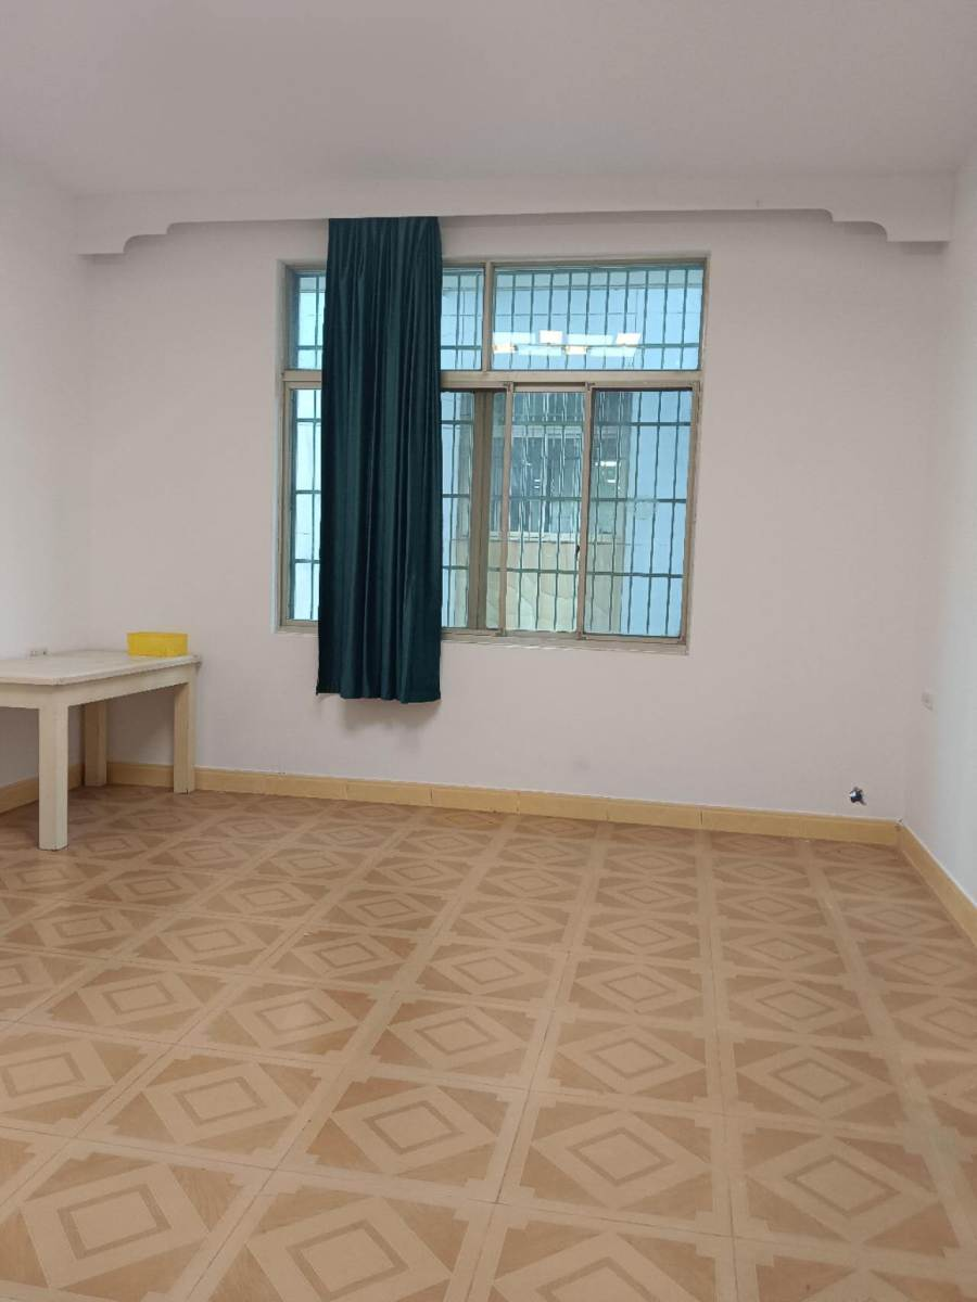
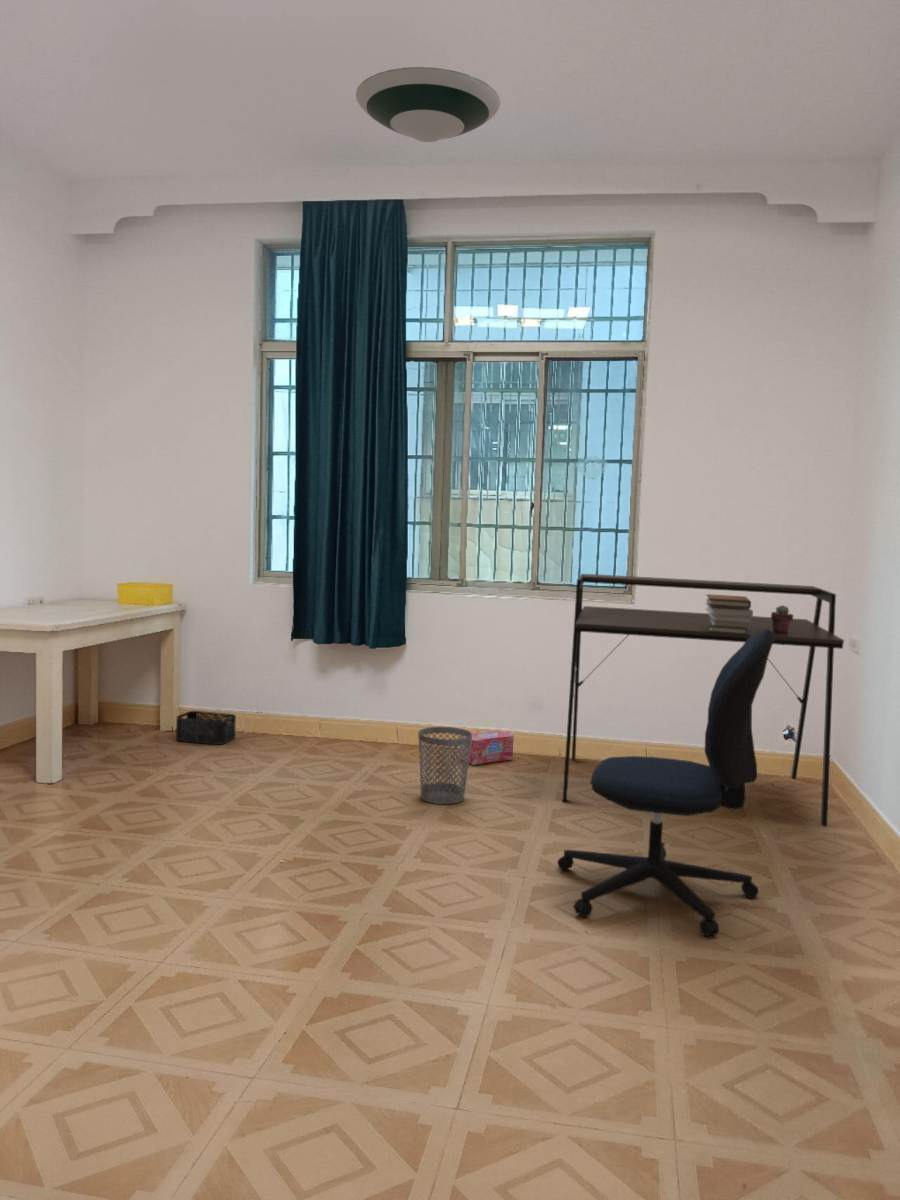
+ potted succulent (781, 618)
+ wastebasket (443, 765)
+ storage bin (206, 727)
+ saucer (427, 119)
+ office chair (662, 758)
+ desk (700, 639)
+ box (486, 747)
+ book stack (728, 613)
